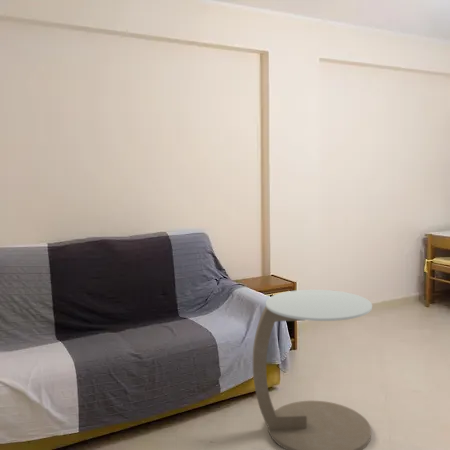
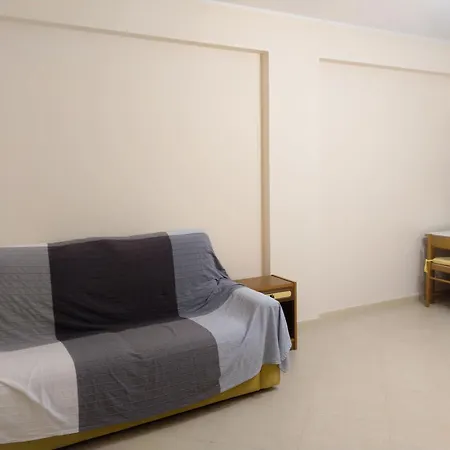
- side table (311, 401)
